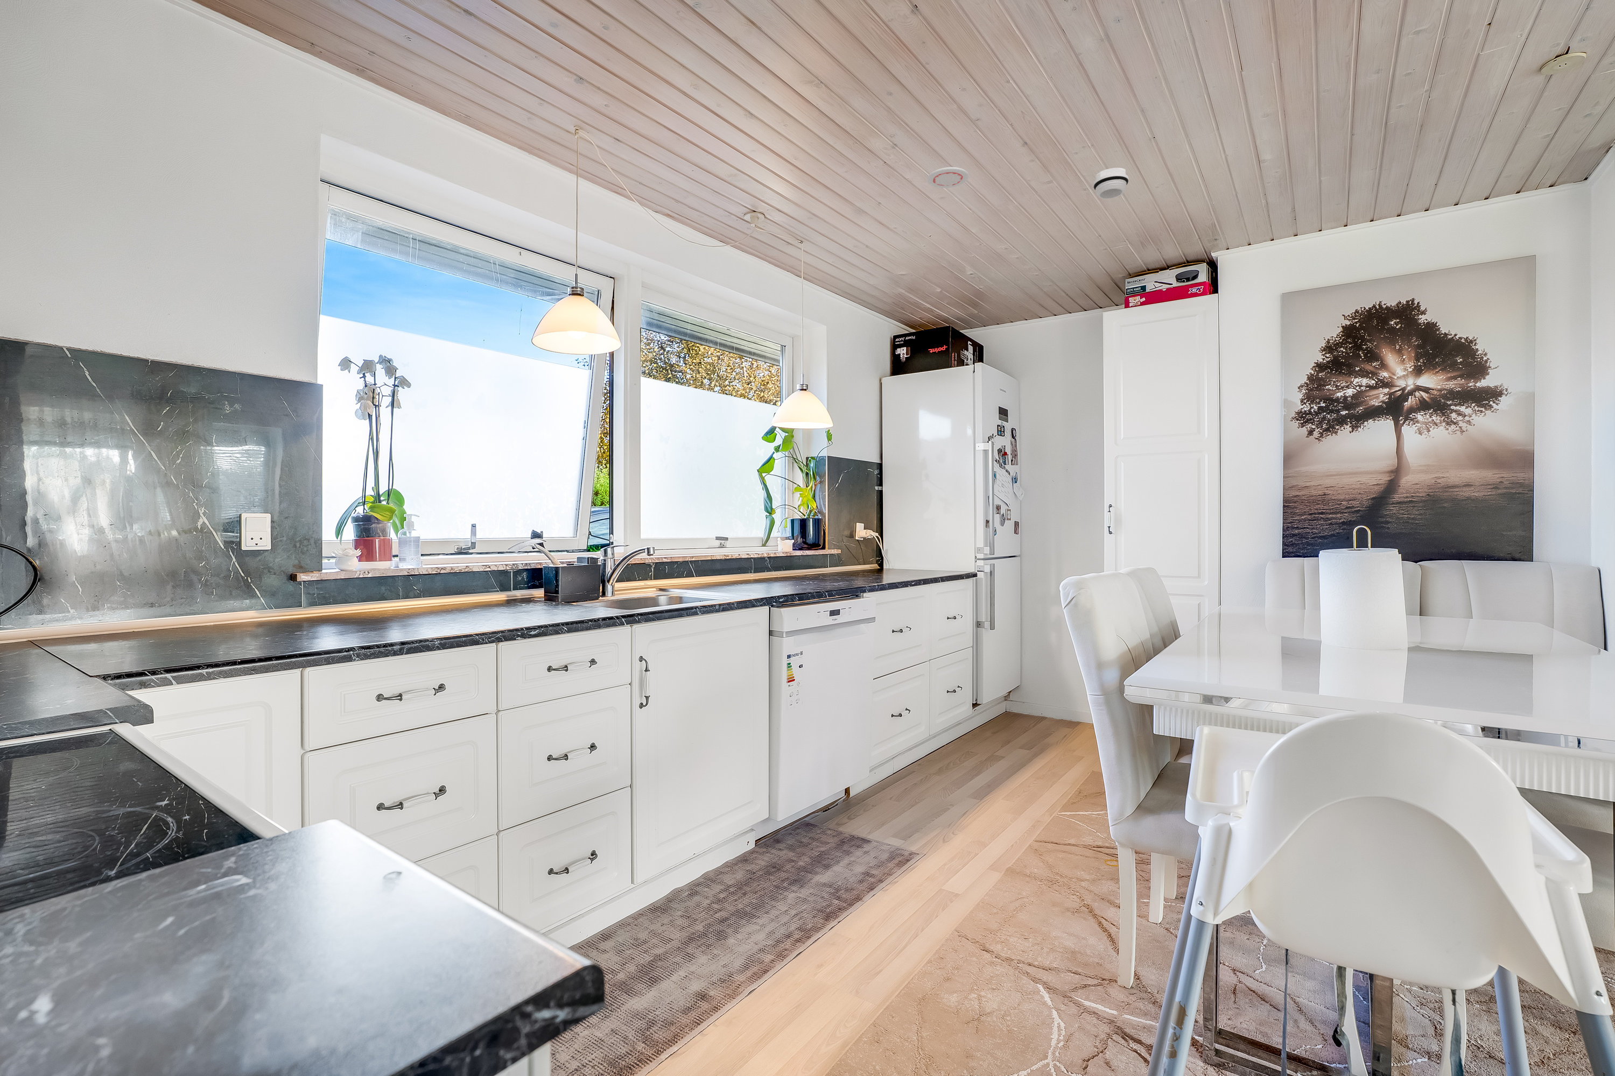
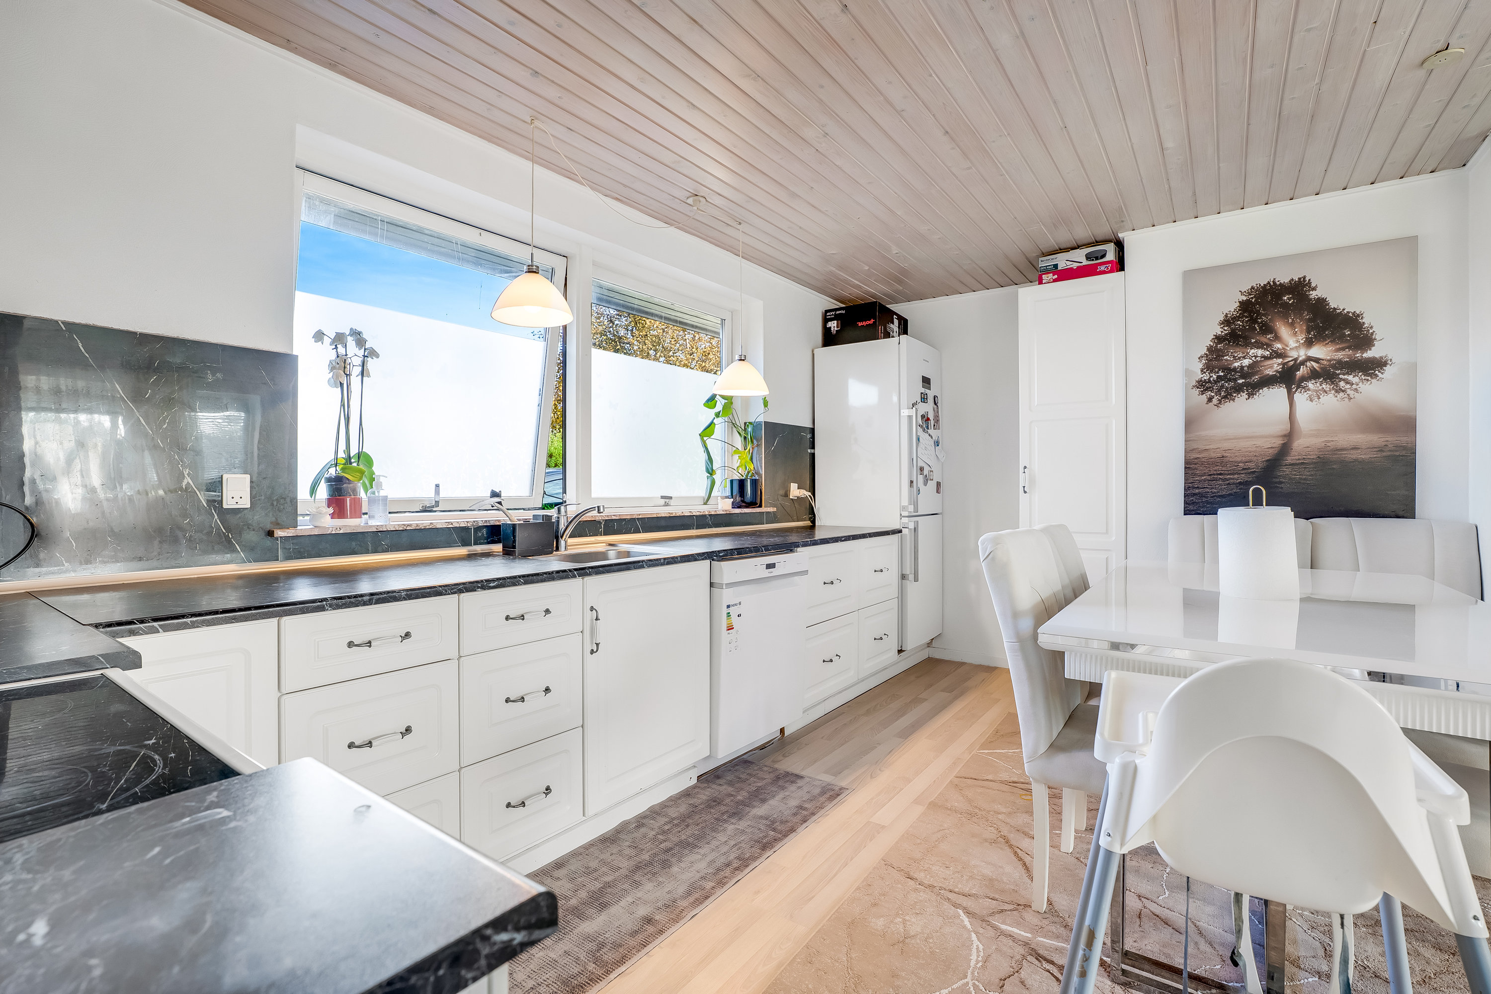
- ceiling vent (947, 178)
- smoke detector (1110, 184)
